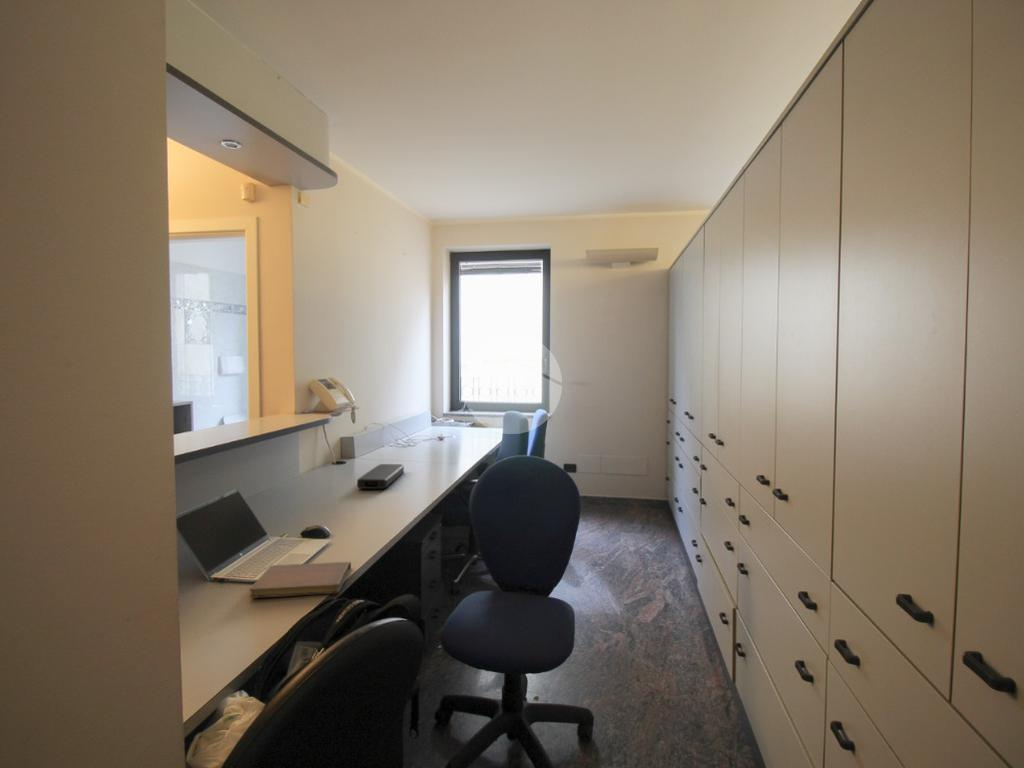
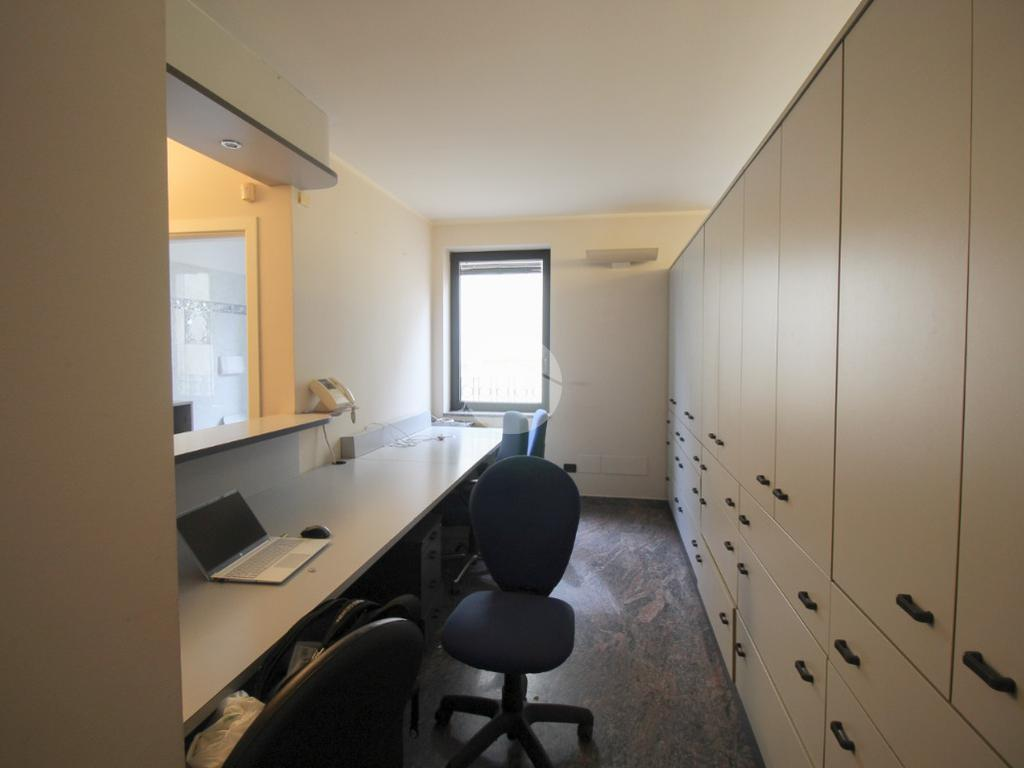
- notebook (303, 578)
- power bank (381, 475)
